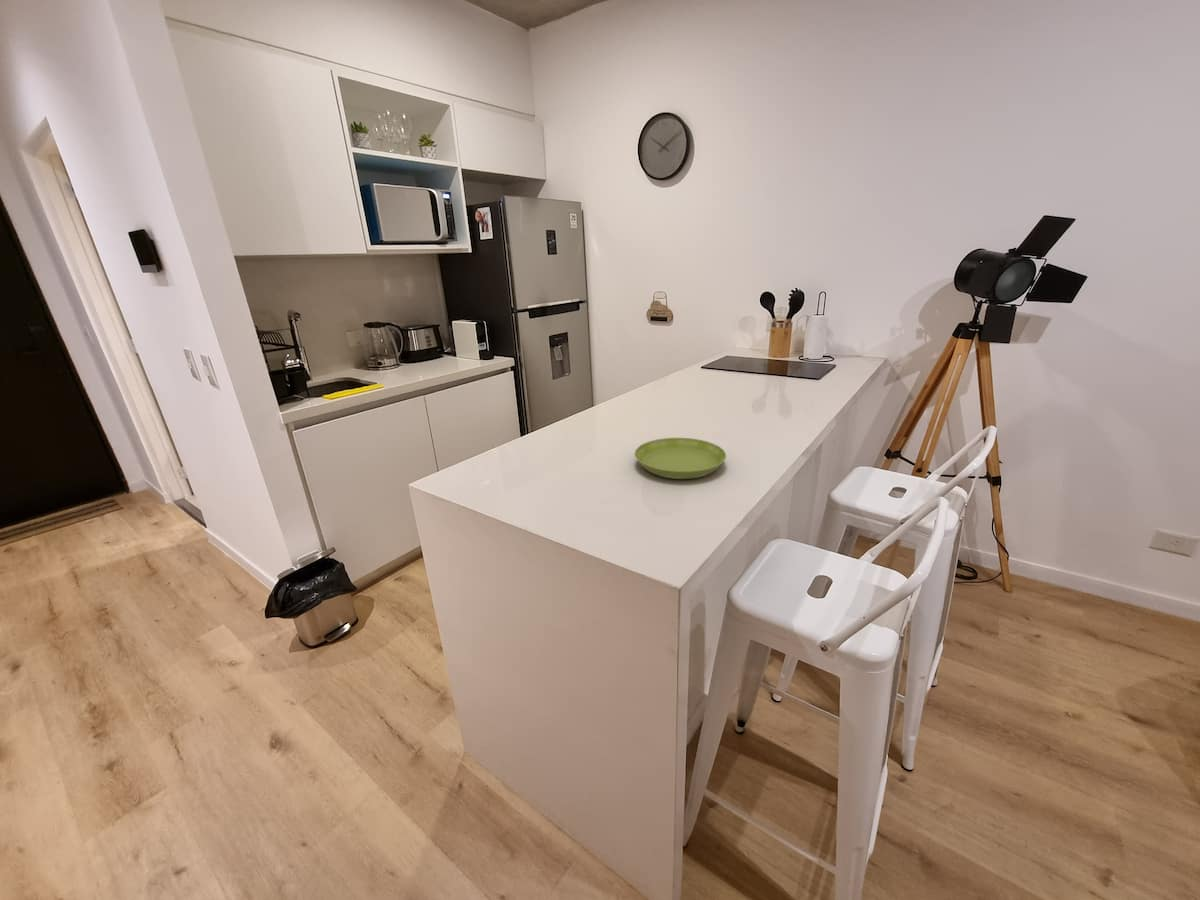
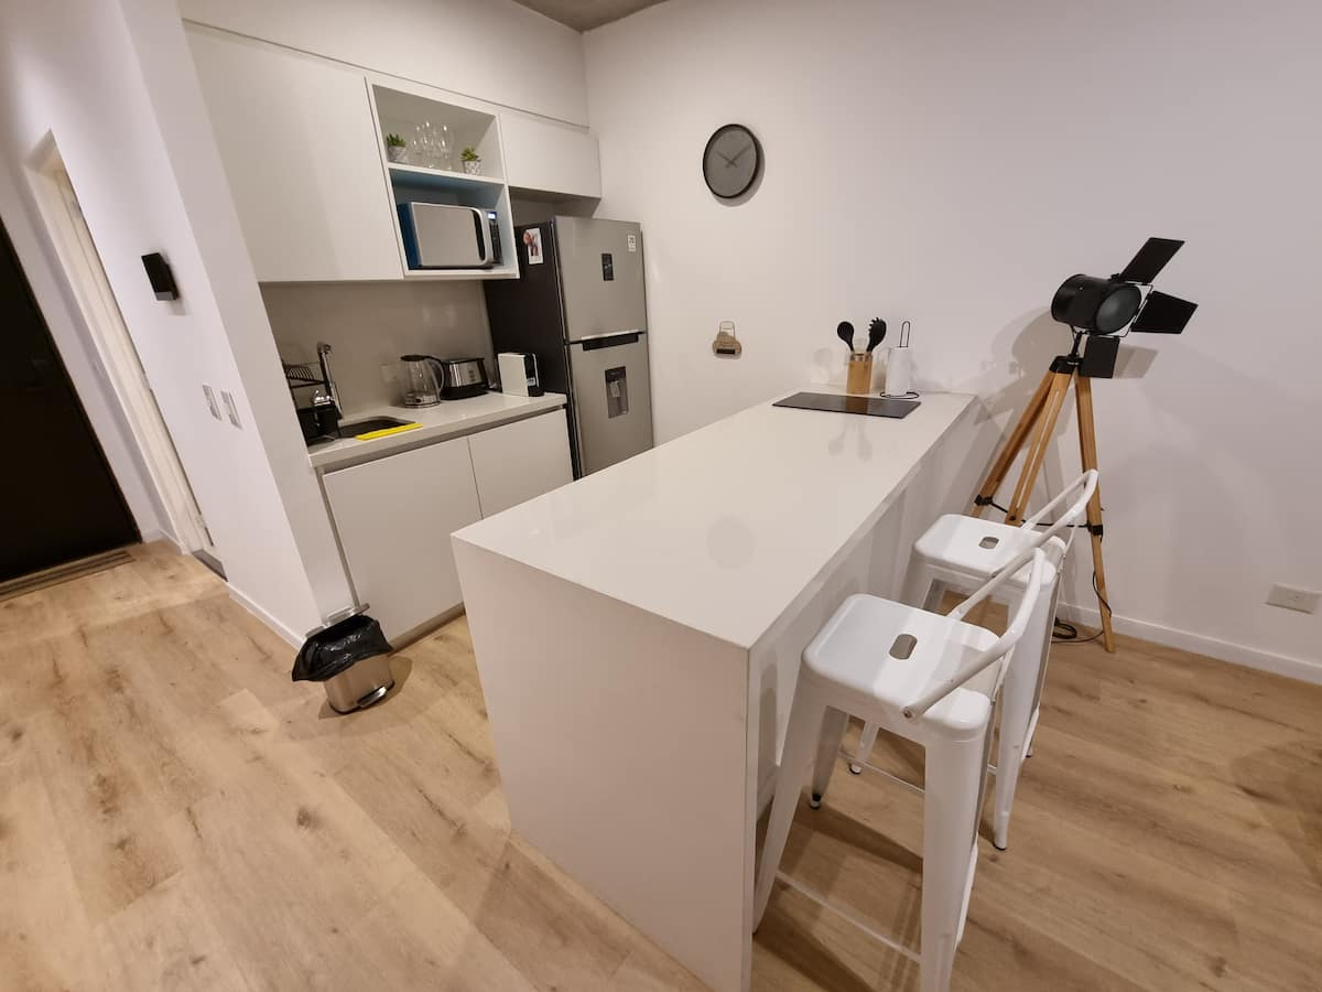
- saucer (679, 458)
